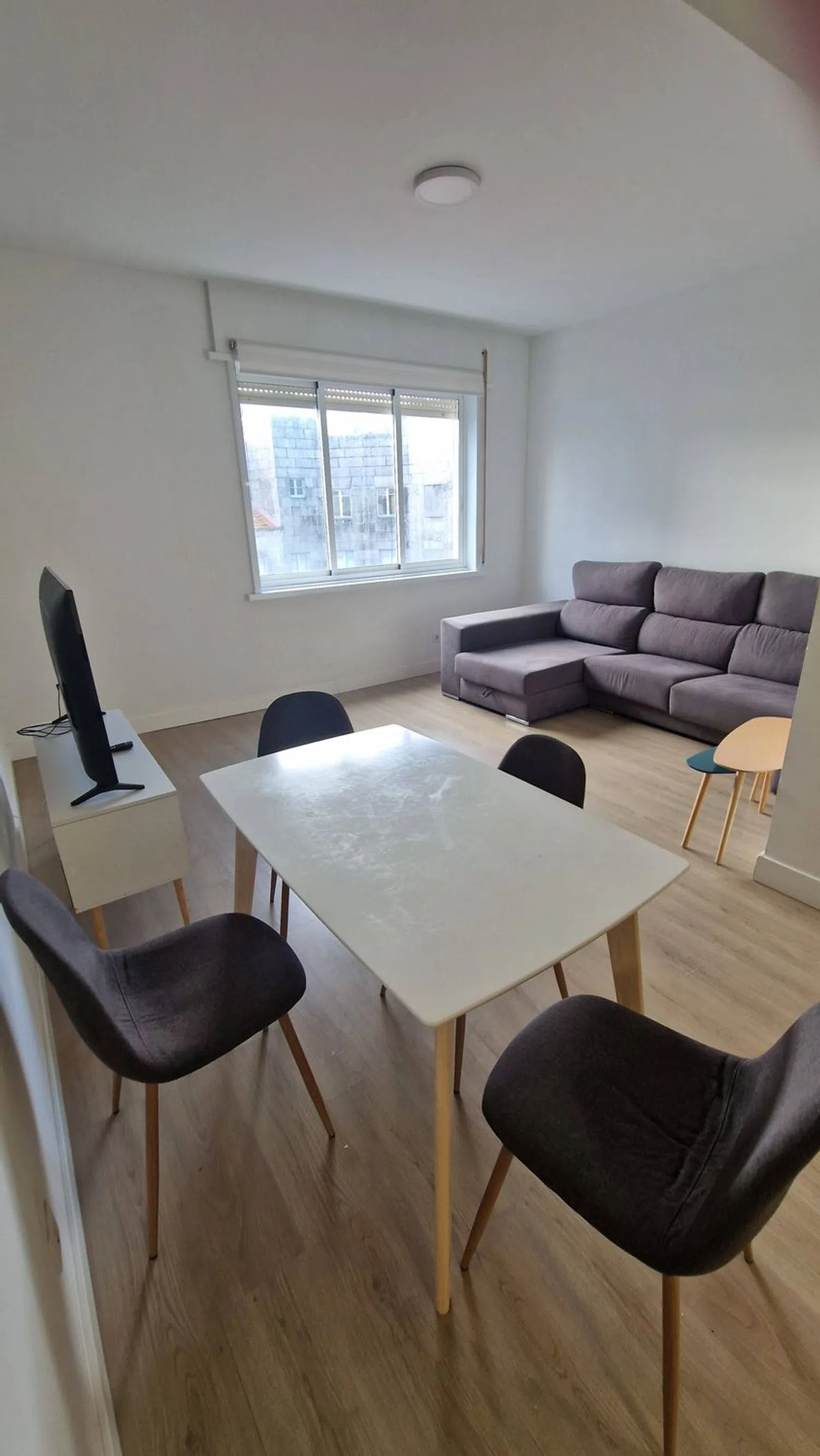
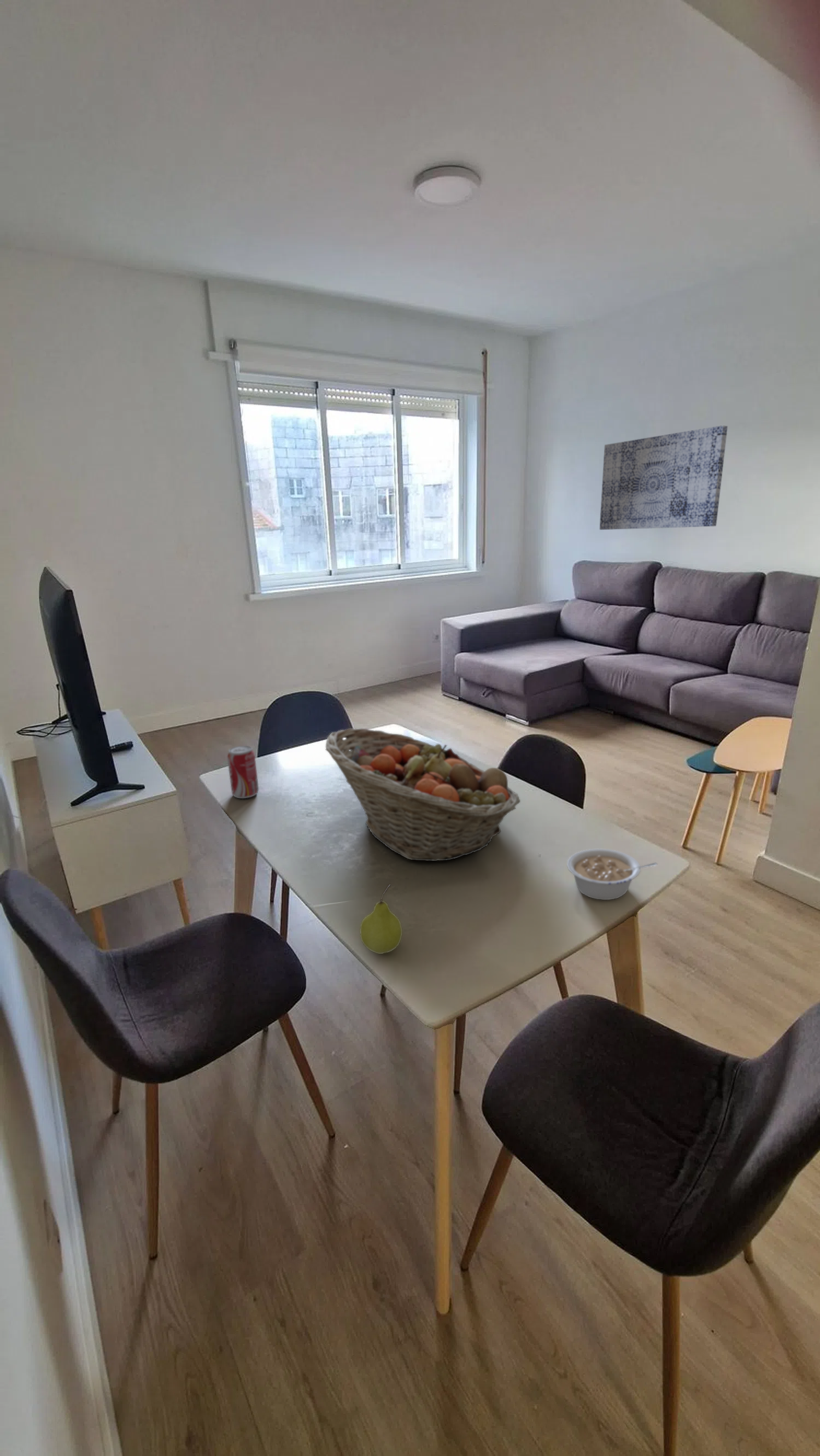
+ fruit basket (420, 782)
+ wall art (657, 483)
+ beverage can (243, 771)
+ legume (605, 873)
+ fruit (380, 919)
